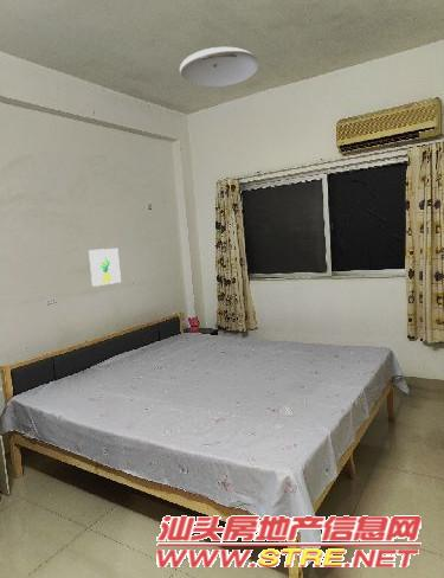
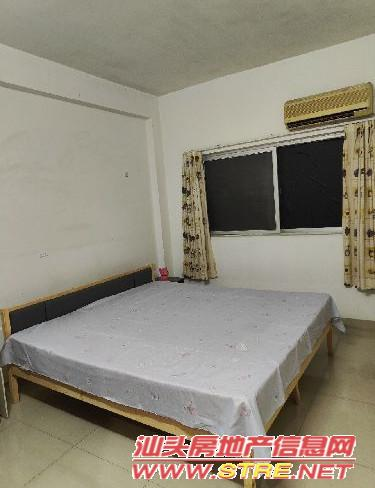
- ceiling light (219, 68)
- wall art (105, 266)
